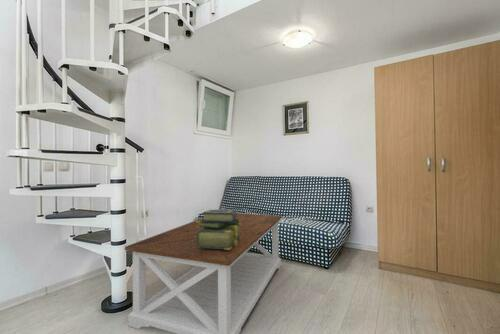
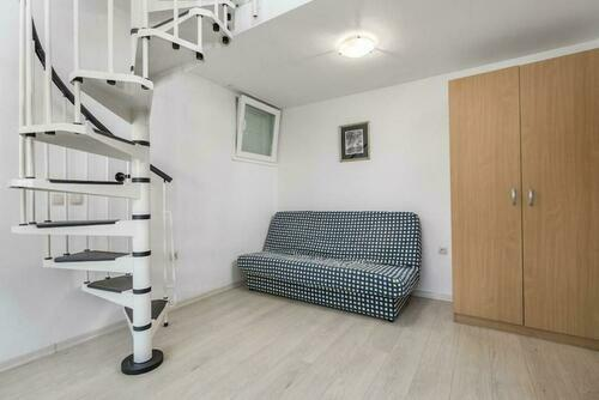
- stack of books (219, 225)
- coffee table (222, 258)
